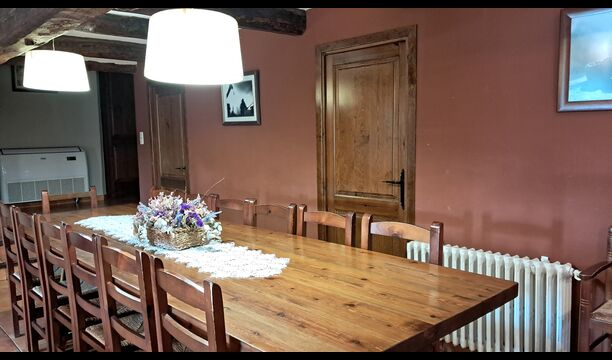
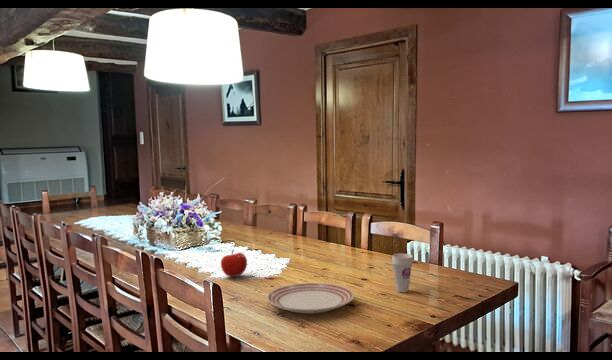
+ fruit (234, 263)
+ cup (402, 273)
+ dinner plate (310, 298)
